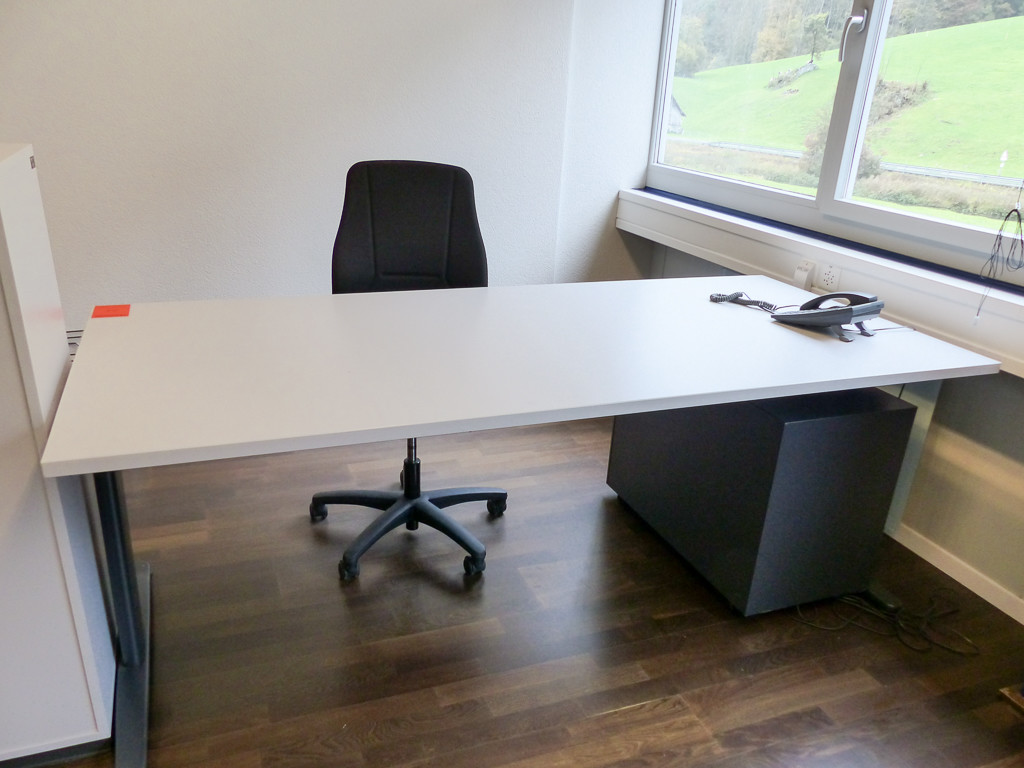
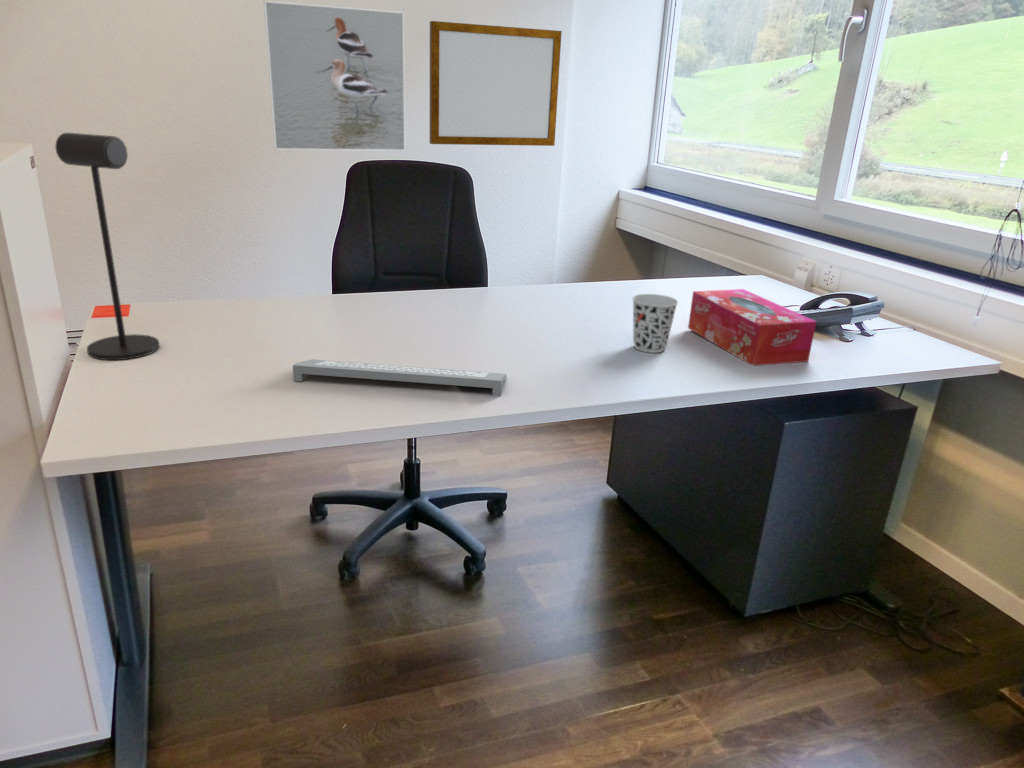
+ writing board (495, 87)
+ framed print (338, 80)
+ tissue box (747, 325)
+ desk lamp (107, 247)
+ computer keyboard (402, 371)
+ cup (652, 324)
